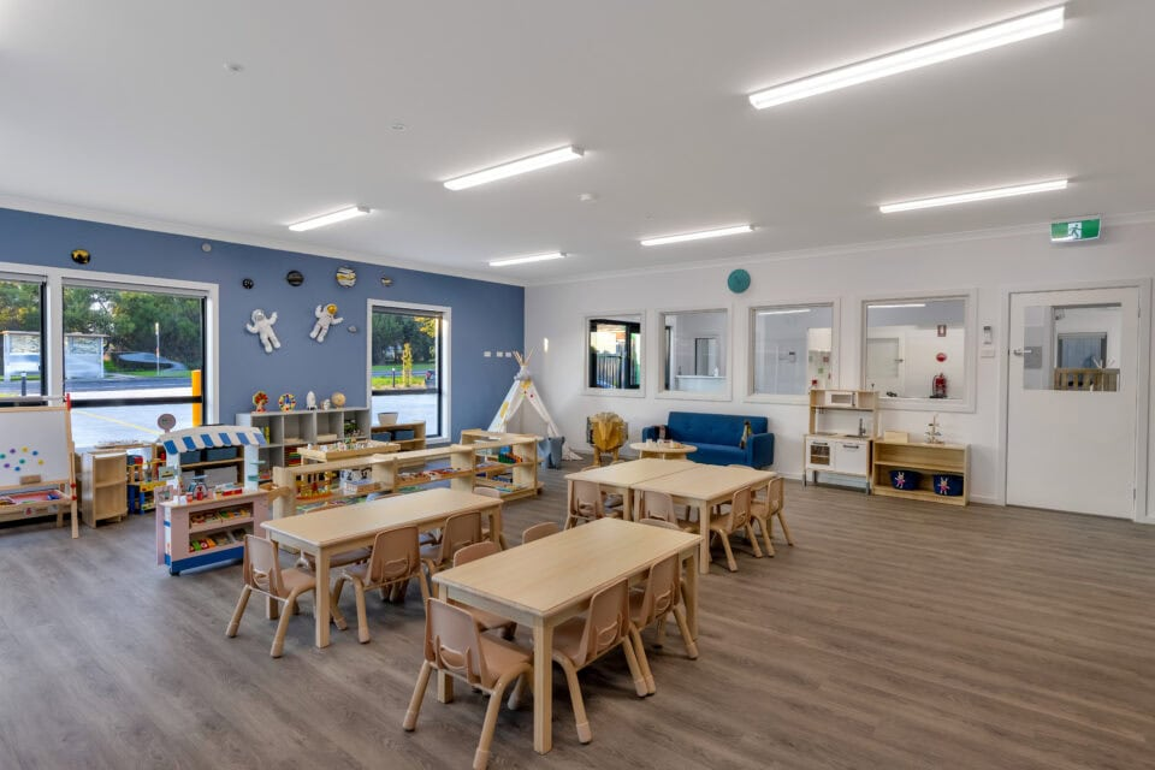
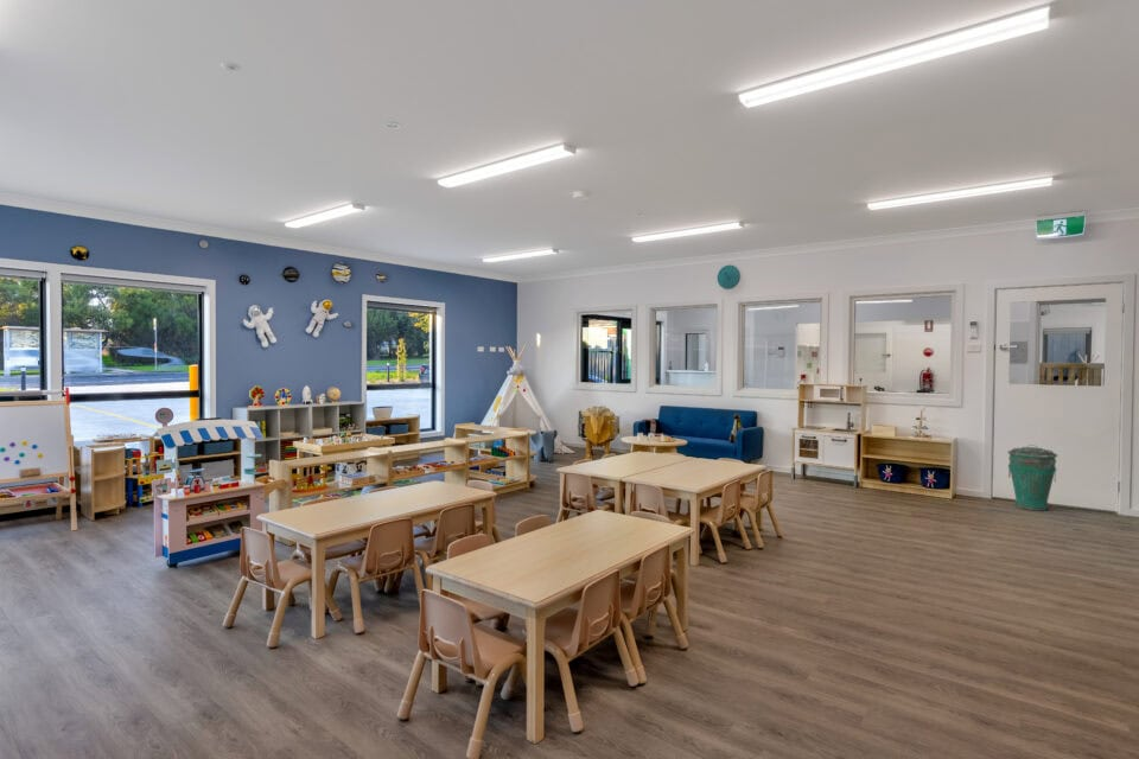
+ trash can (1031, 476)
